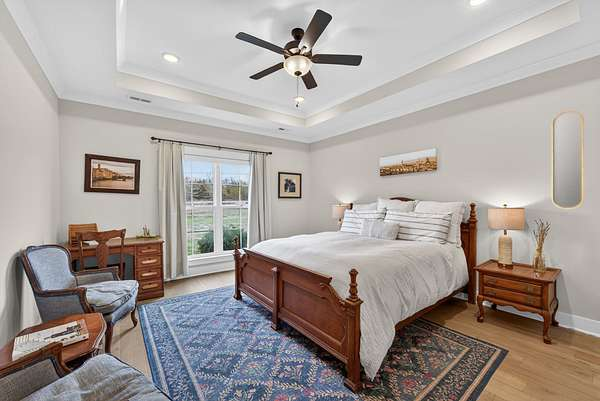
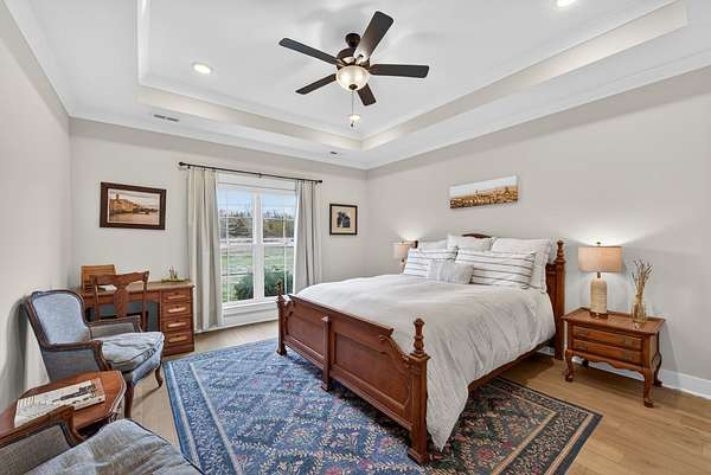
- home mirror (567, 160)
